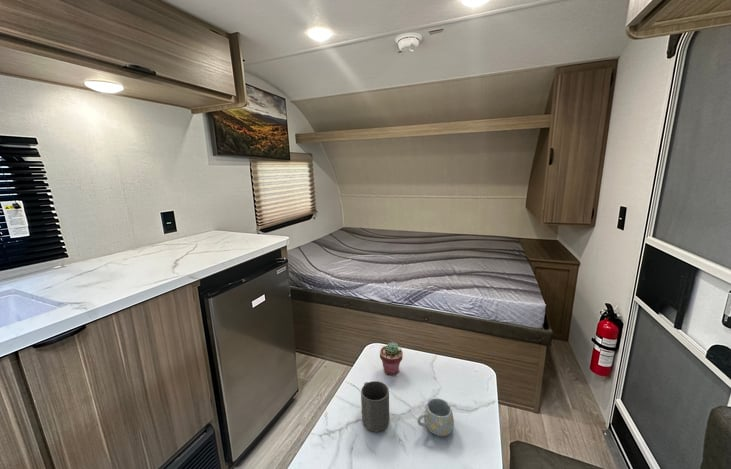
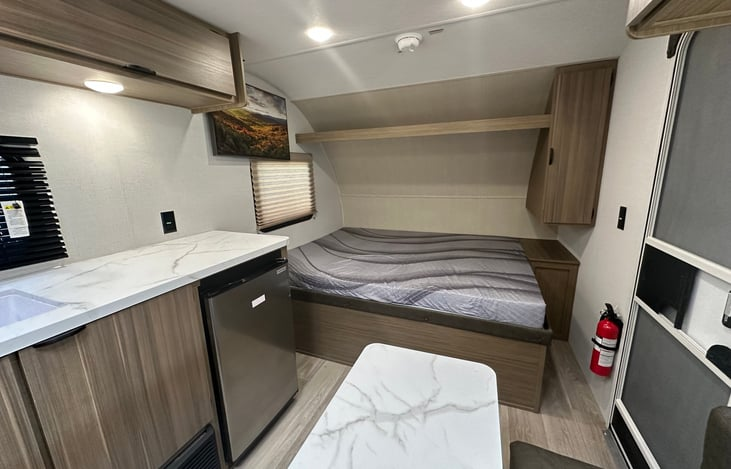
- mug (434, 418)
- potted succulent (391, 357)
- mug (373, 402)
